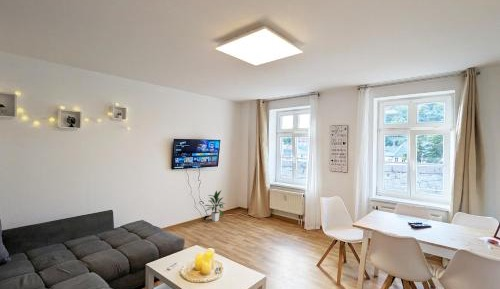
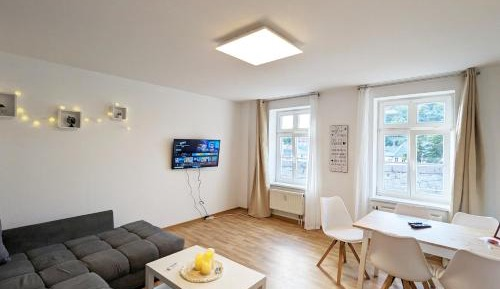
- indoor plant (215, 205)
